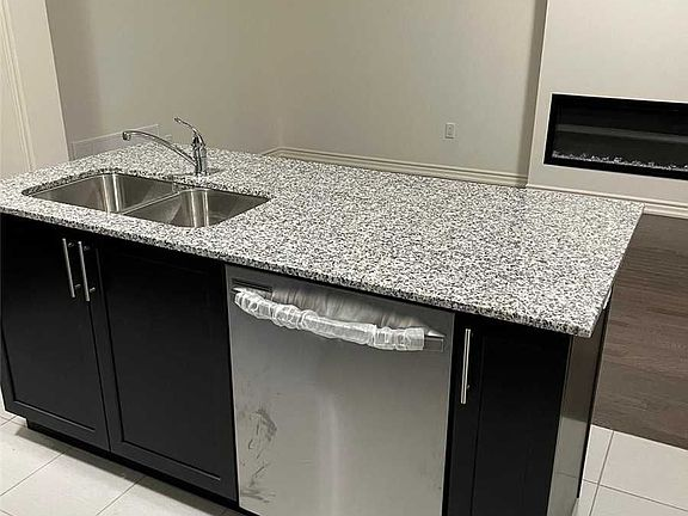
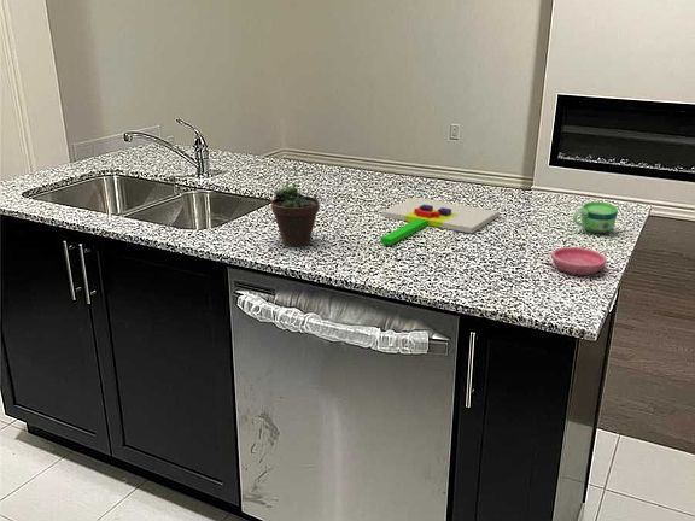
+ chopping board (424, 219)
+ succulent plant (294, 205)
+ saucer (578, 260)
+ cup (594, 218)
